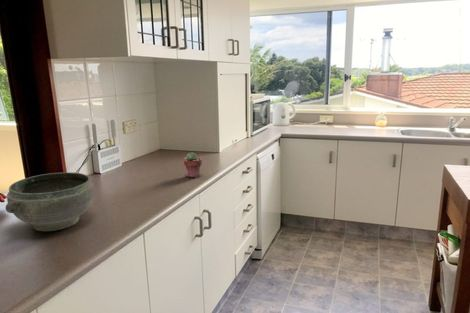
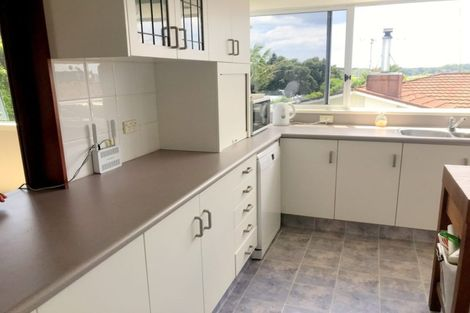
- bowl (53, 202)
- potted succulent (192, 164)
